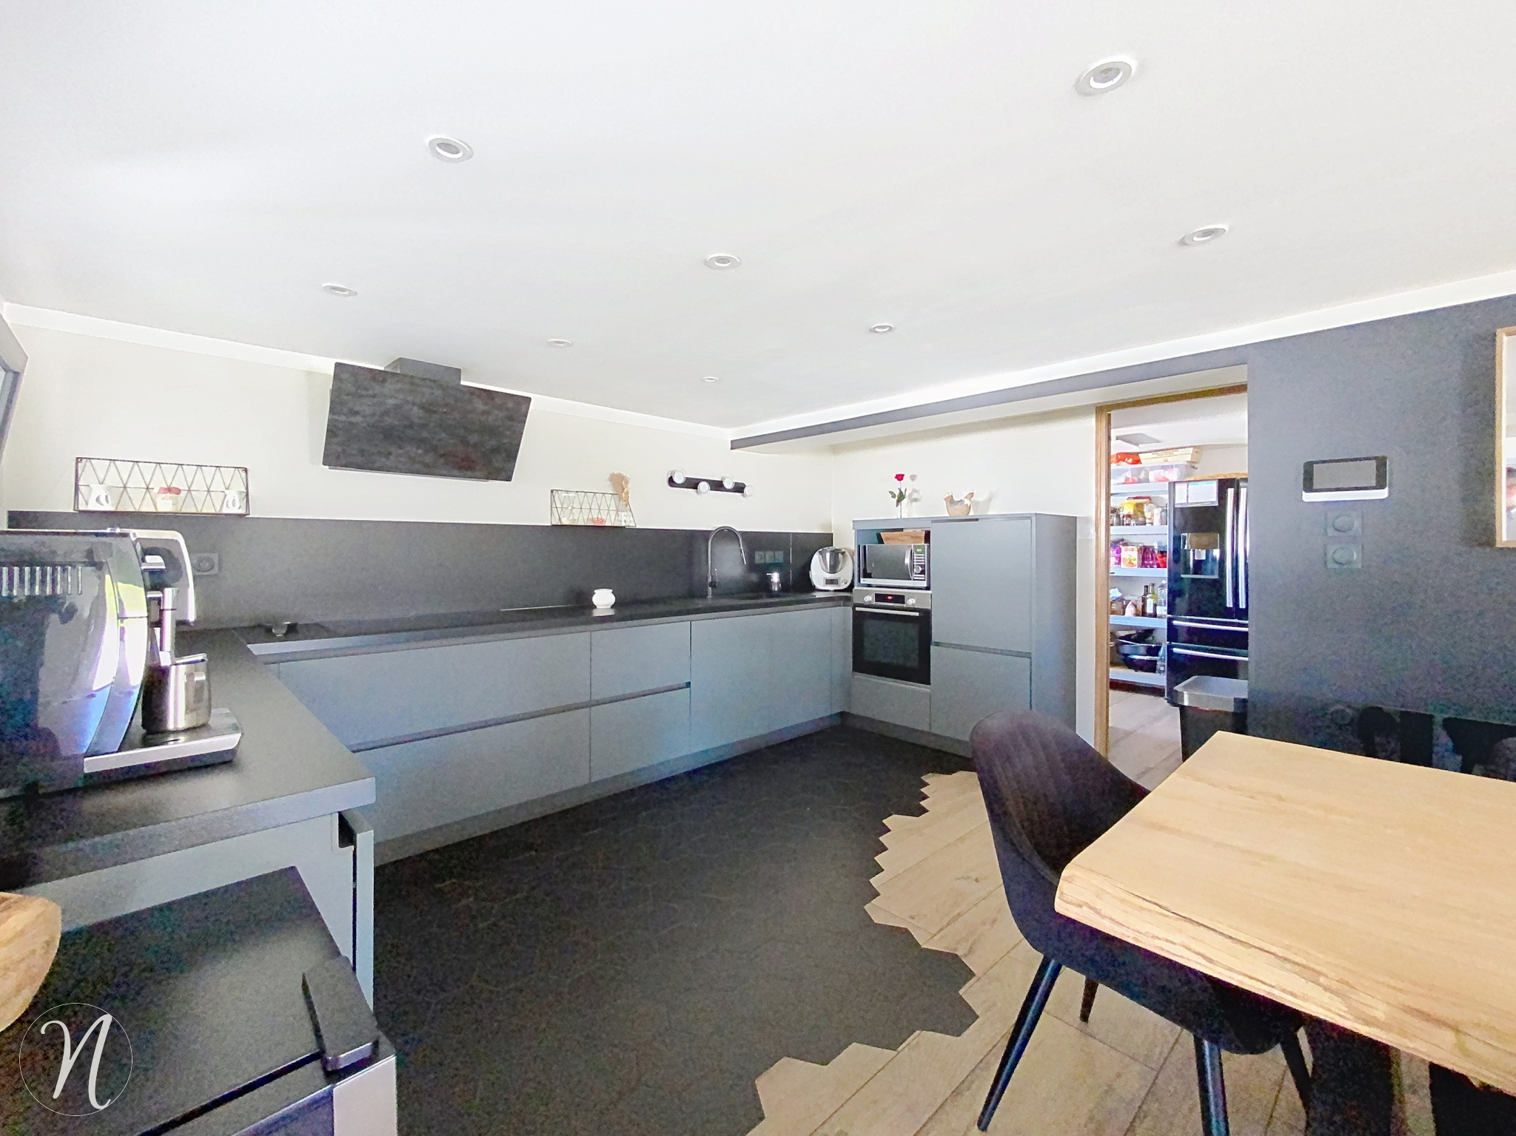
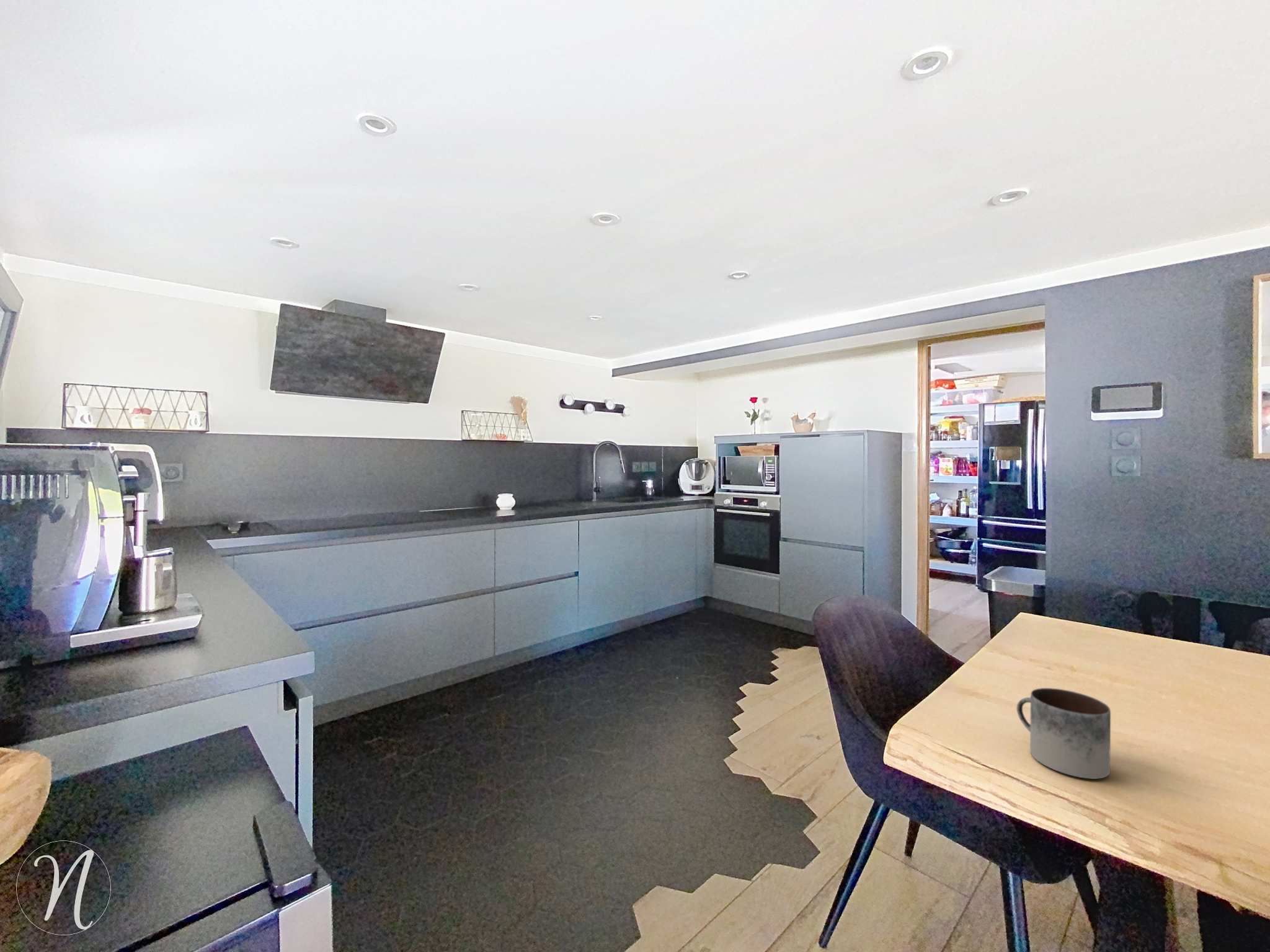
+ mug (1057, 727)
